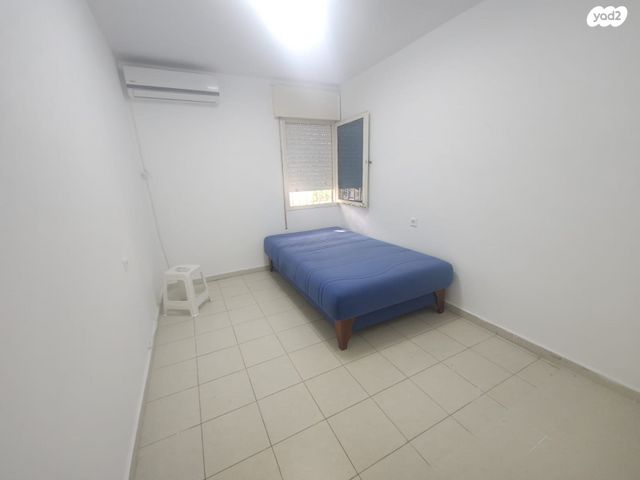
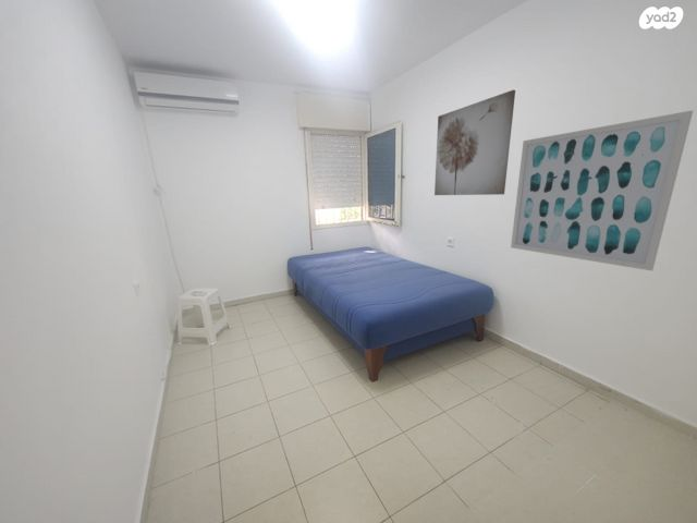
+ wall art (467, 151)
+ wall art (578, 196)
